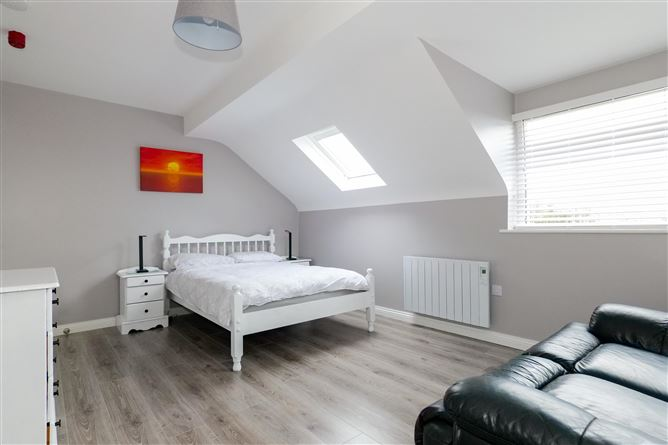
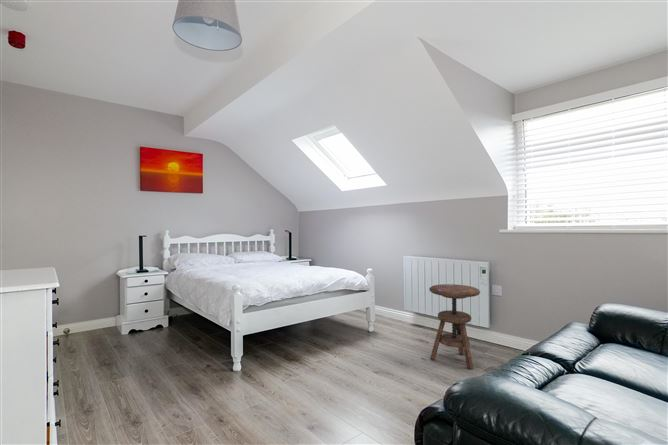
+ side table (454, 324)
